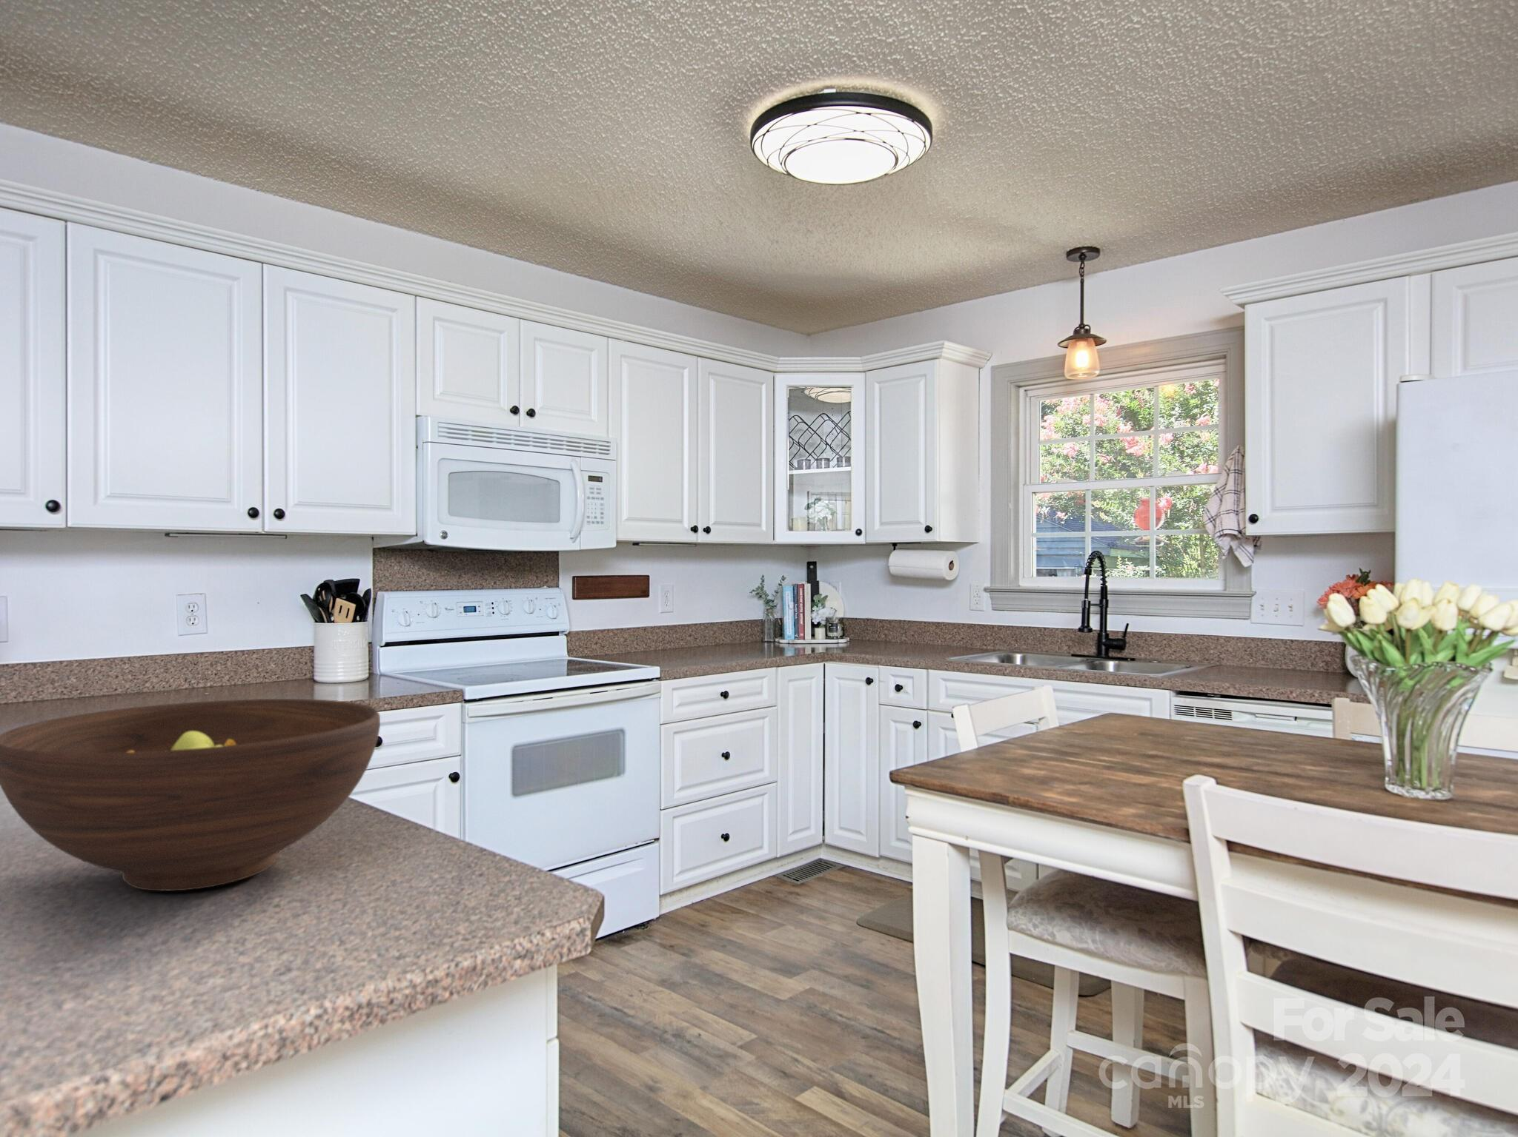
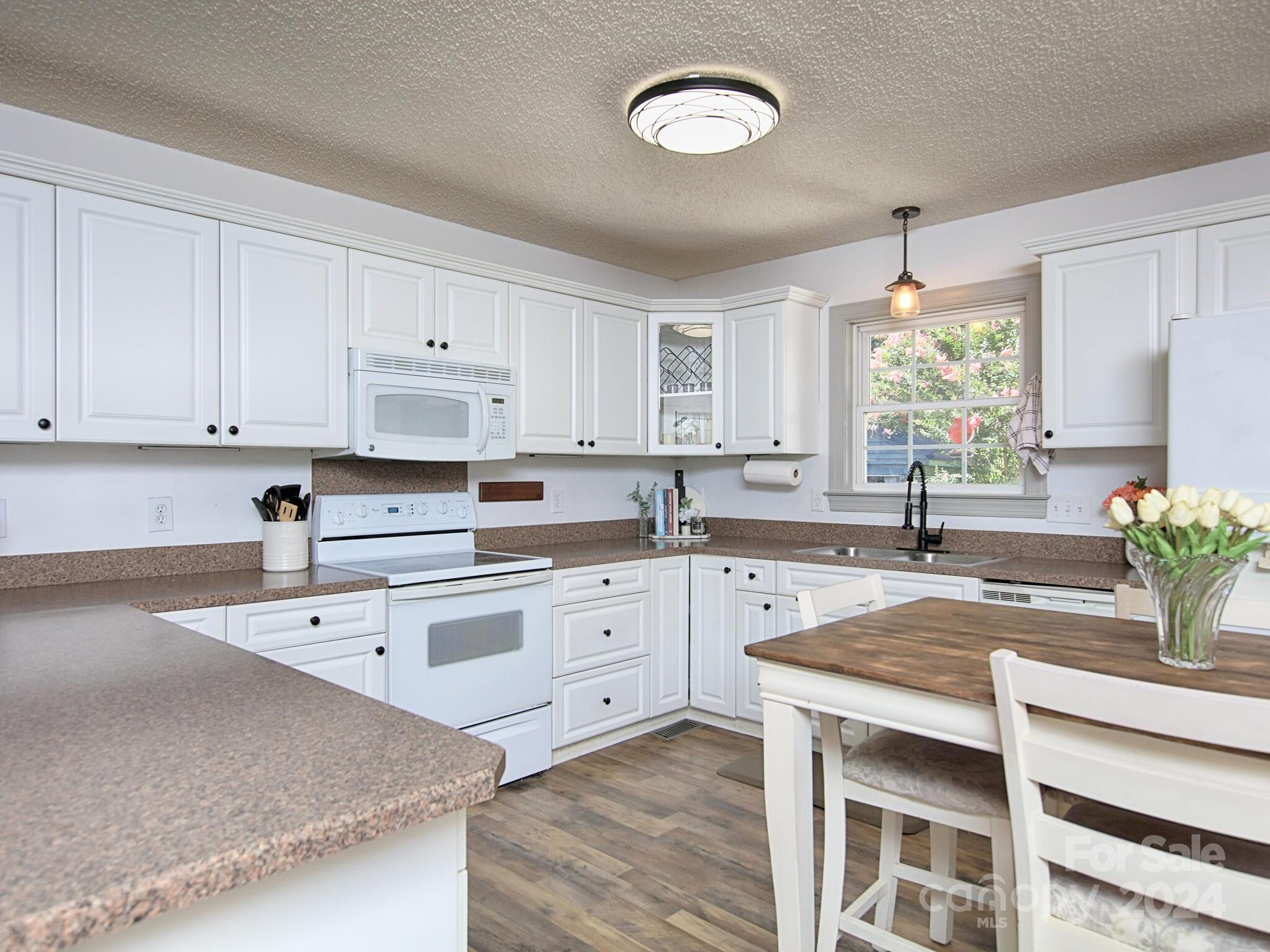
- fruit bowl (203, 798)
